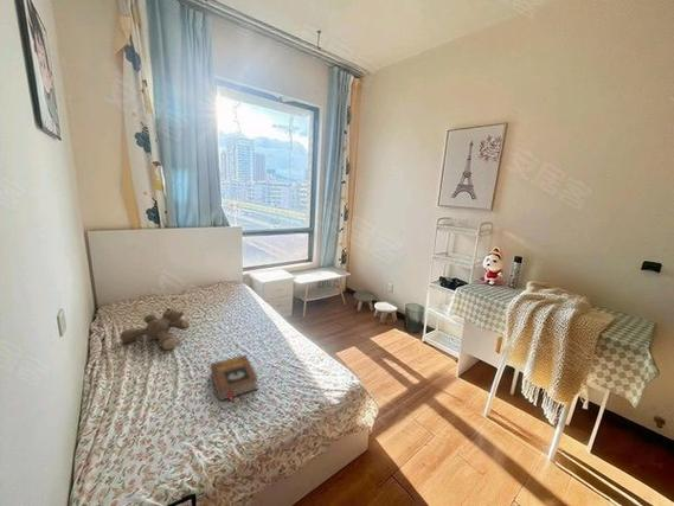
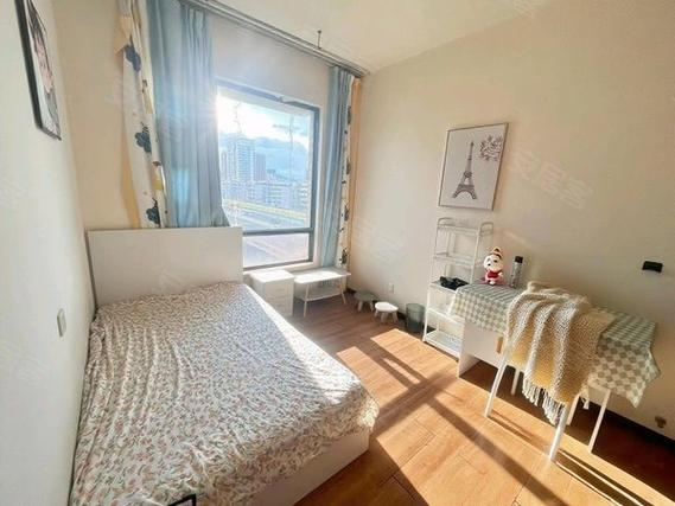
- book (233, 377)
- stuffed bear (160, 325)
